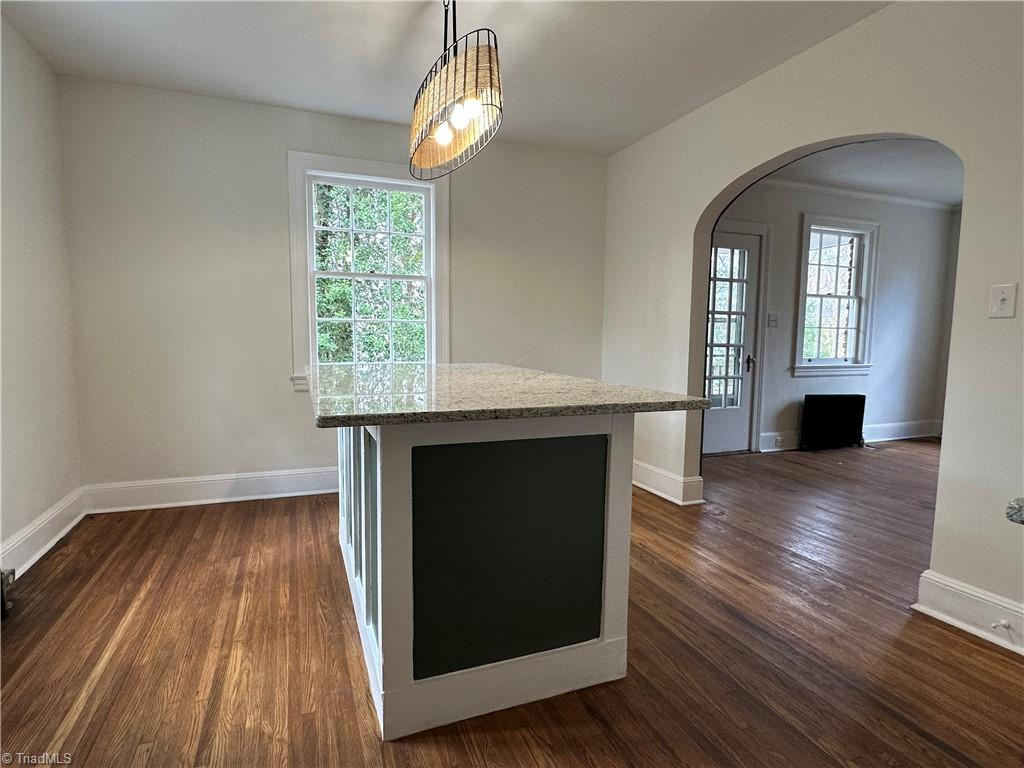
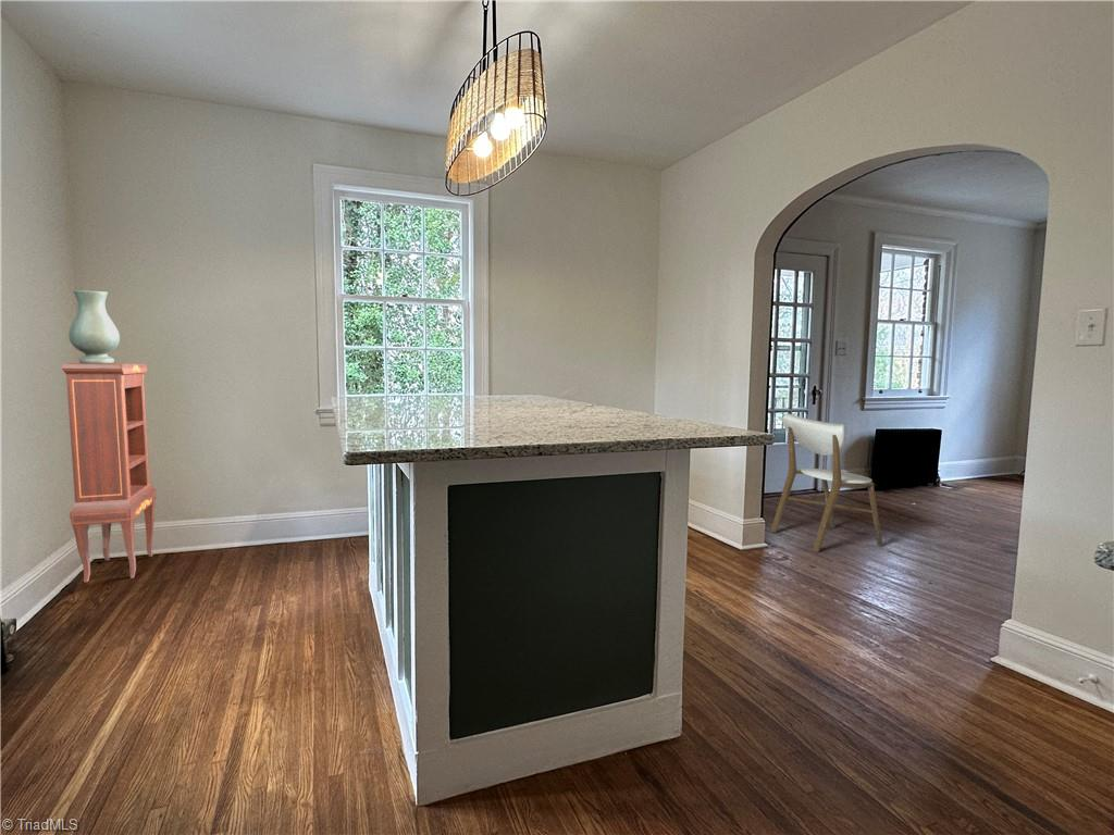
+ dining chair (827, 477)
+ vase (95, 327)
+ cabinet (113, 468)
